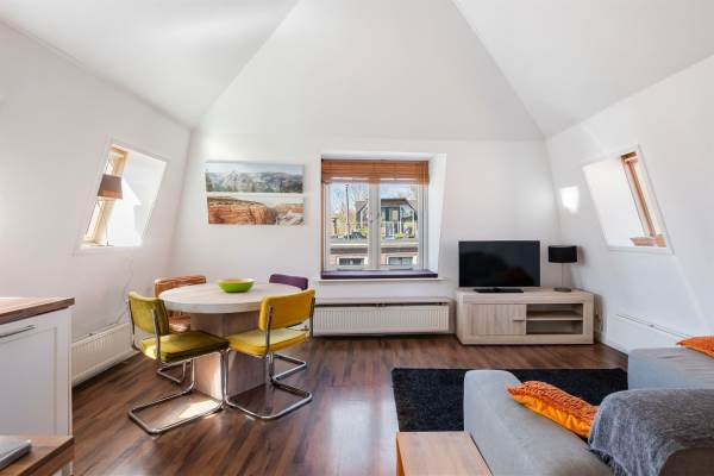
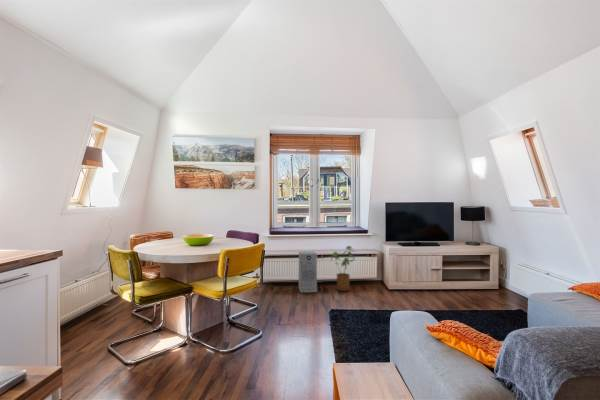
+ house plant (345, 267)
+ air purifier (307, 271)
